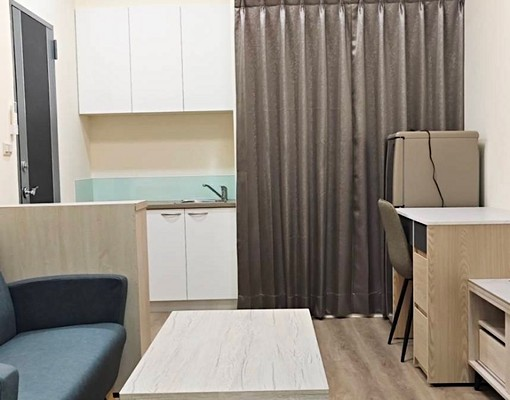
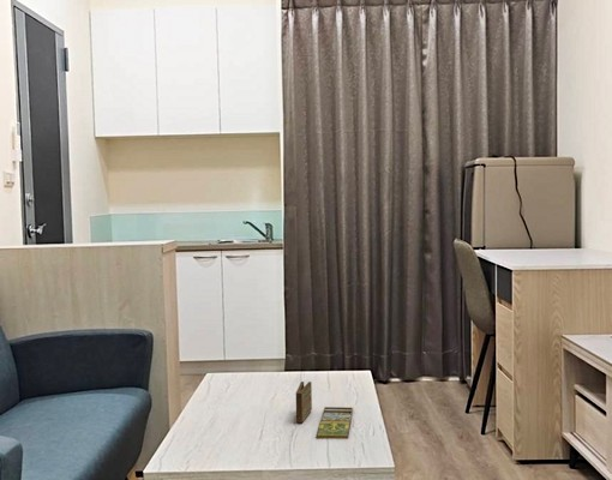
+ board game (324, 408)
